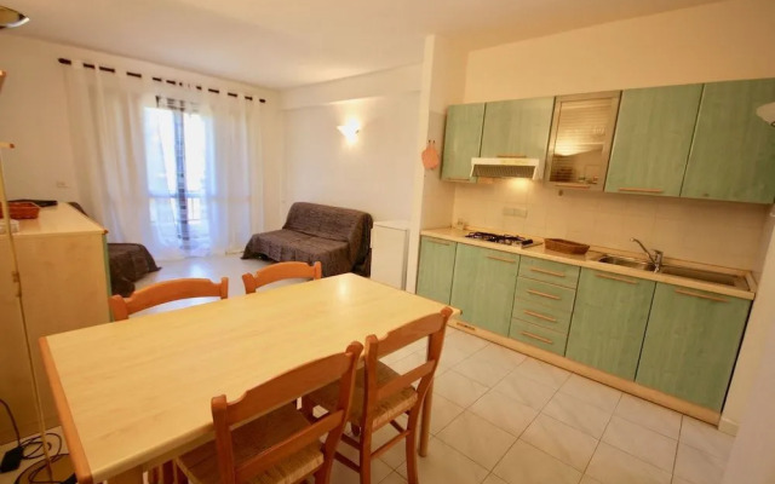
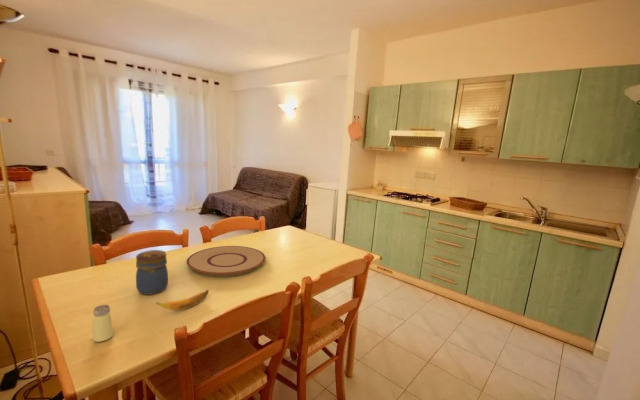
+ plate (227, 259)
+ jar (152, 270)
+ banana (184, 300)
+ saltshaker (102, 322)
